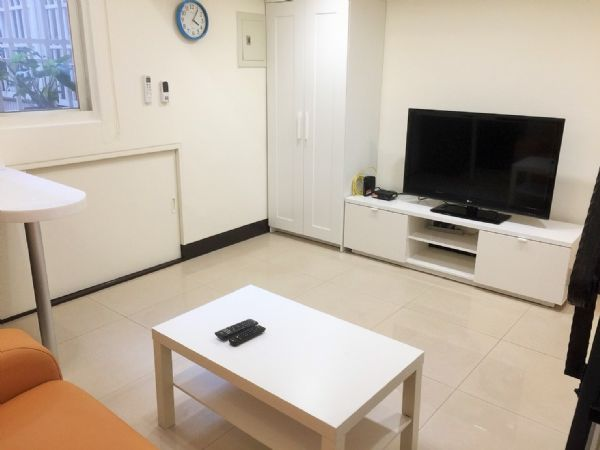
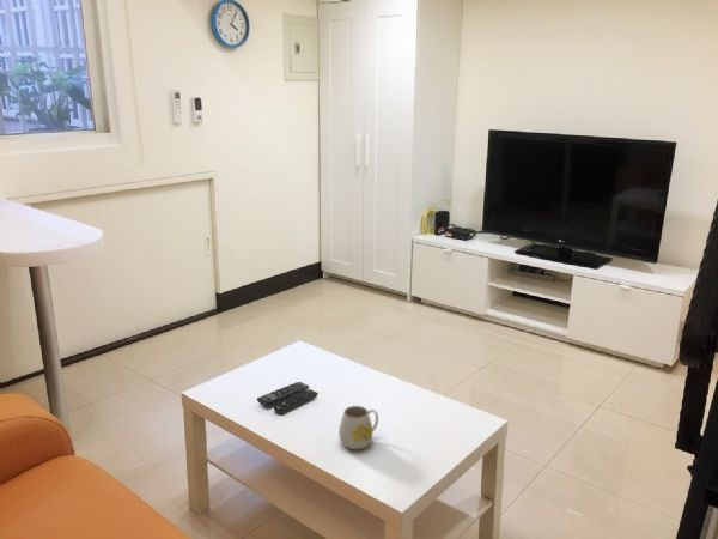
+ mug (359, 425)
